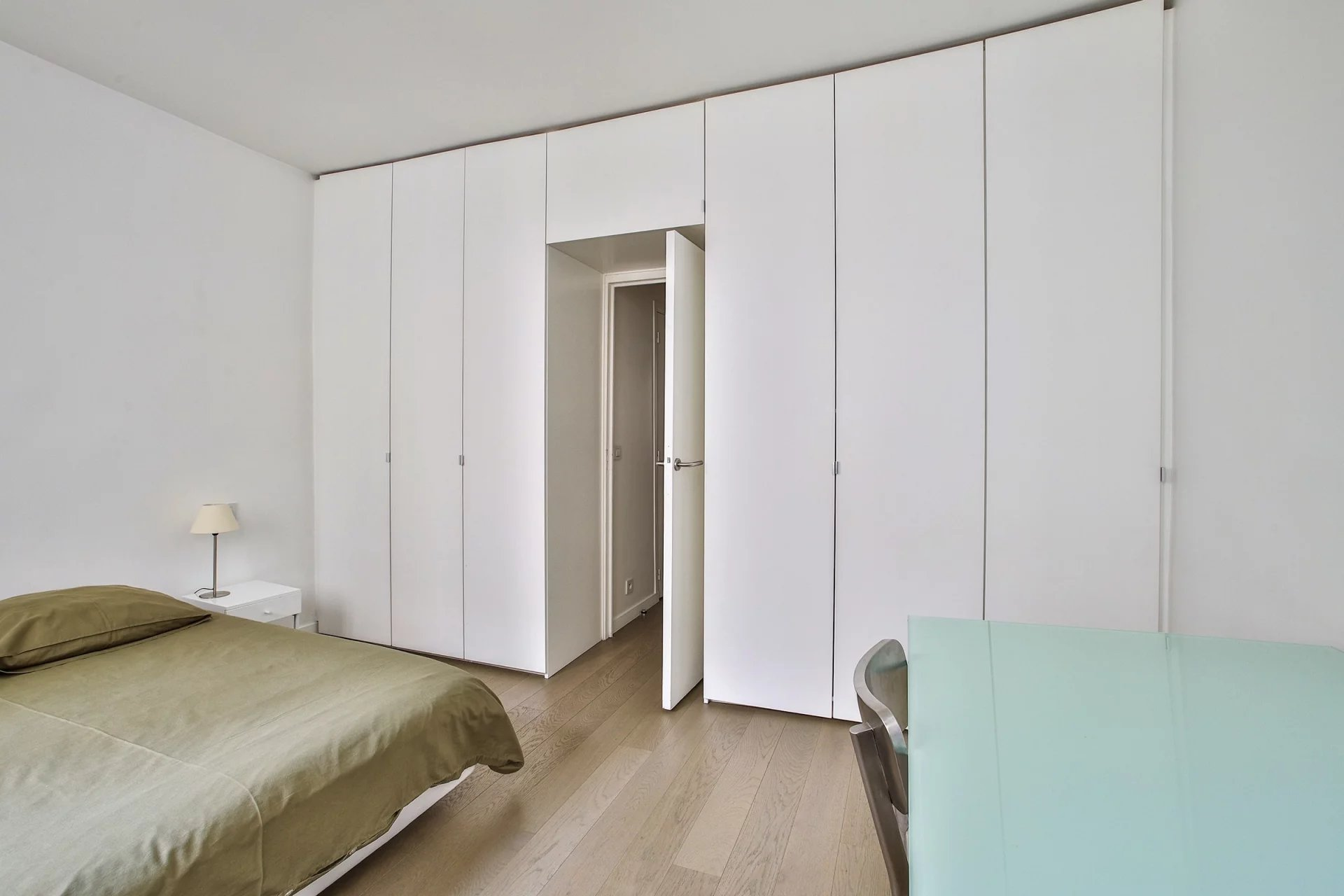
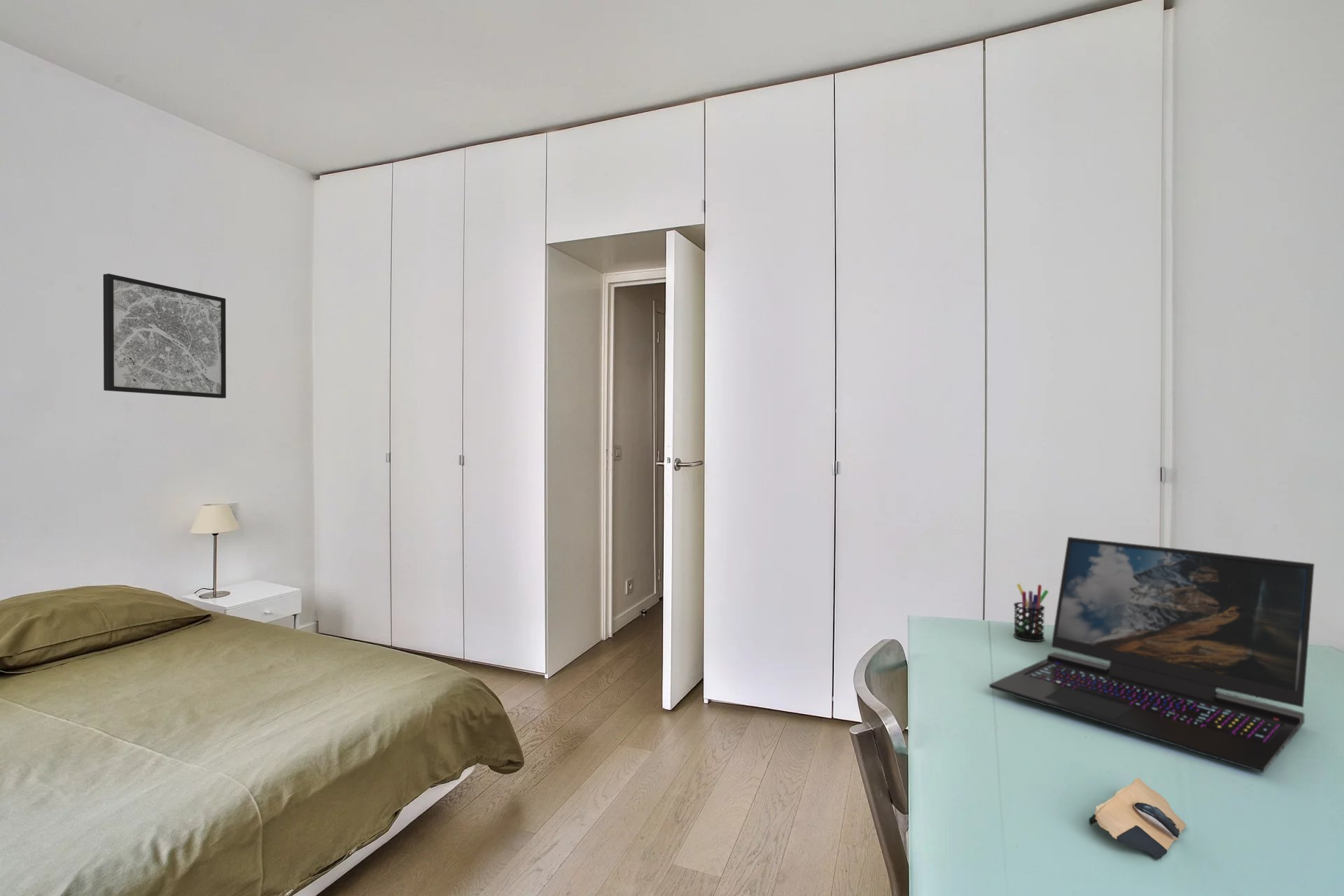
+ wall art (169, 341)
+ computer mouse (1178, 831)
+ laptop (1144, 631)
+ pen holder (1032, 610)
